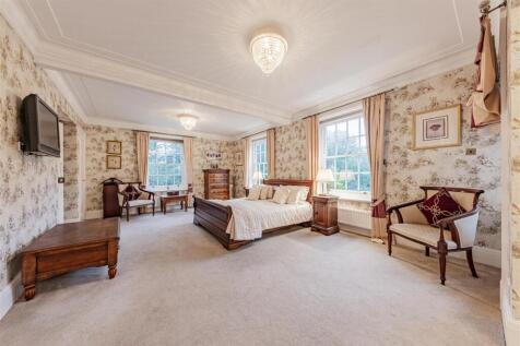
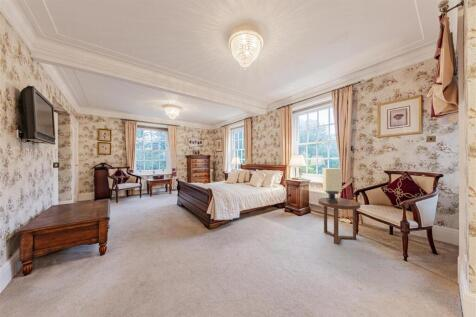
+ table lamp (331, 184)
+ side table (337, 219)
